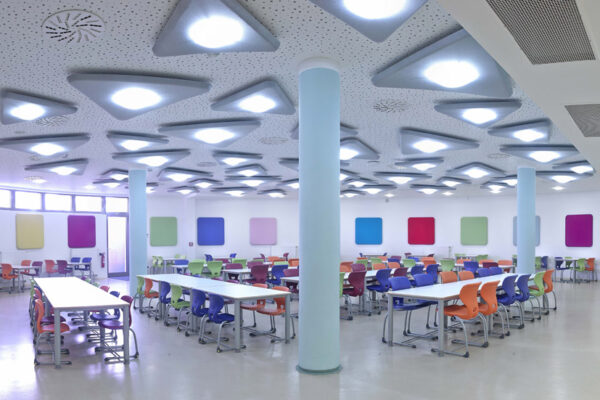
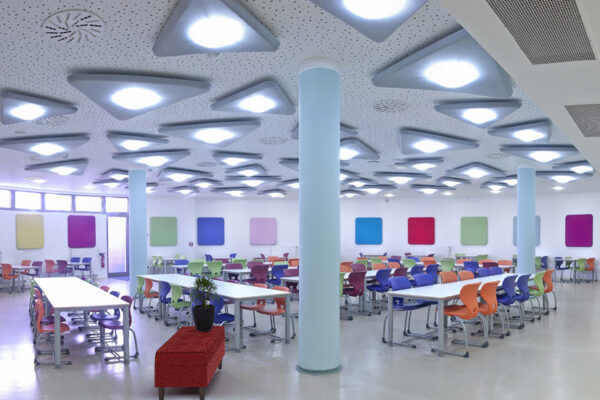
+ bench (193, 360)
+ potted plant (204, 301)
